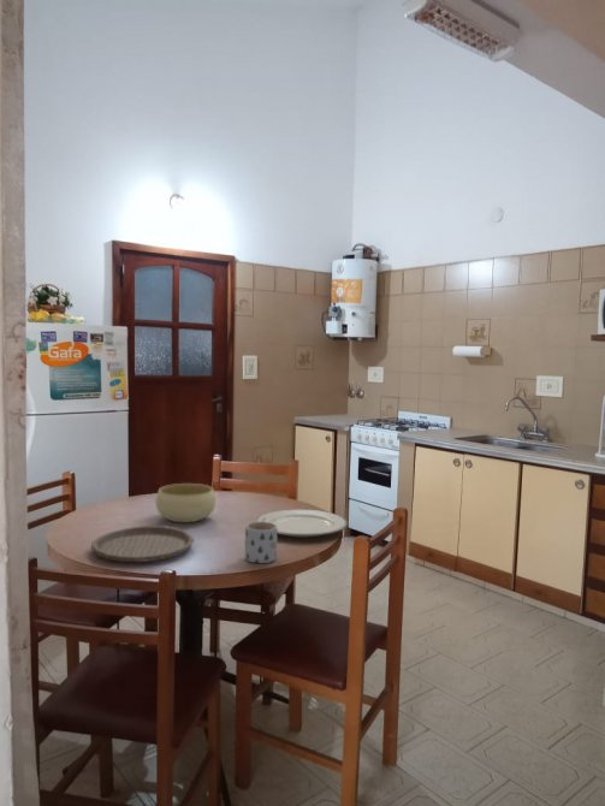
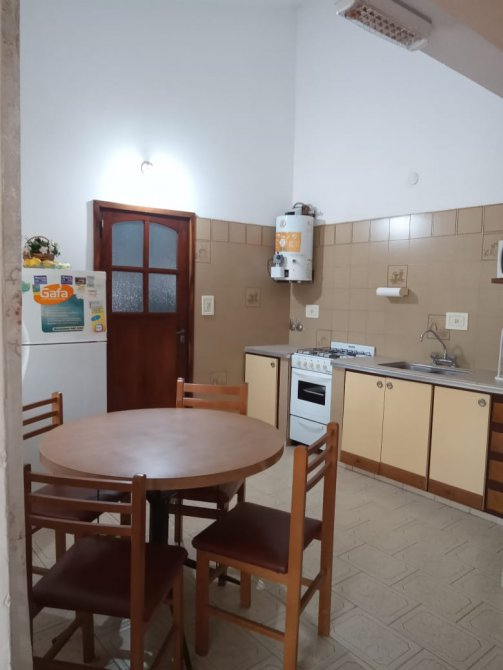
- chinaware (301, 523)
- mug (262, 540)
- plate (143, 544)
- bowl (185, 503)
